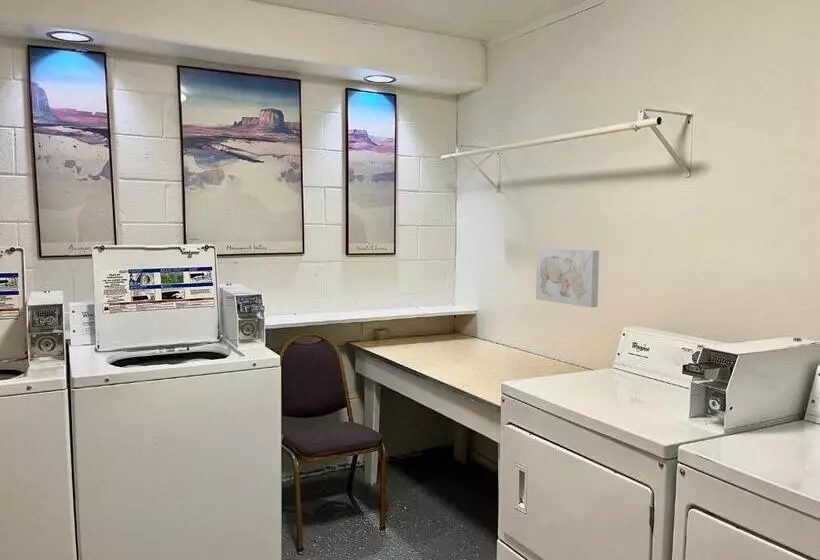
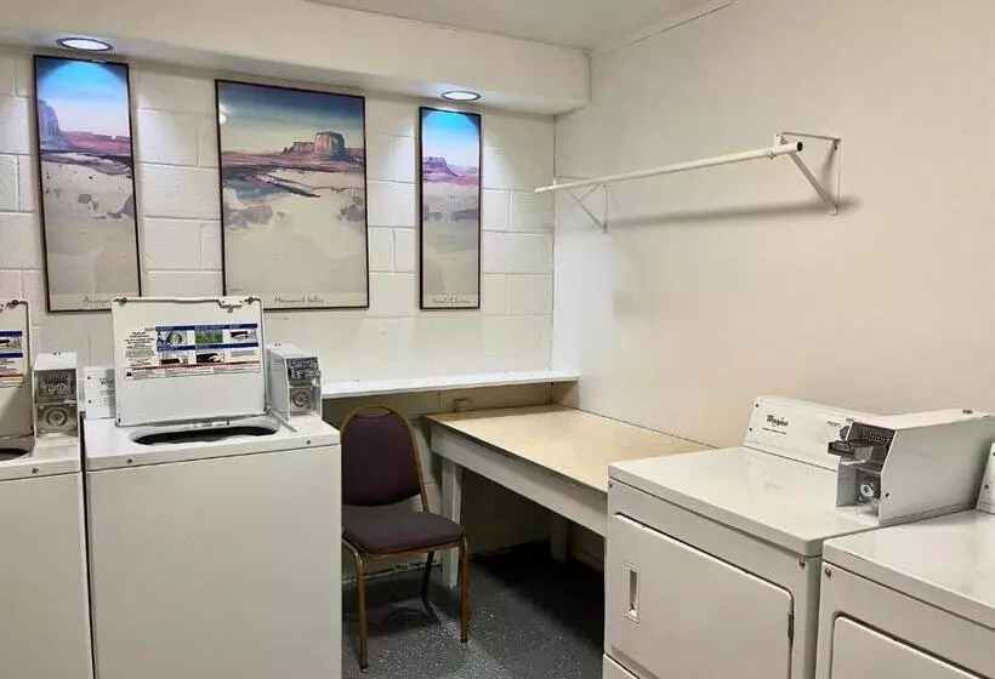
- wall art (565, 276)
